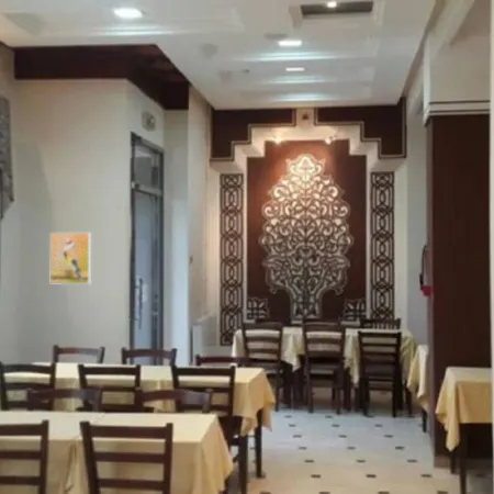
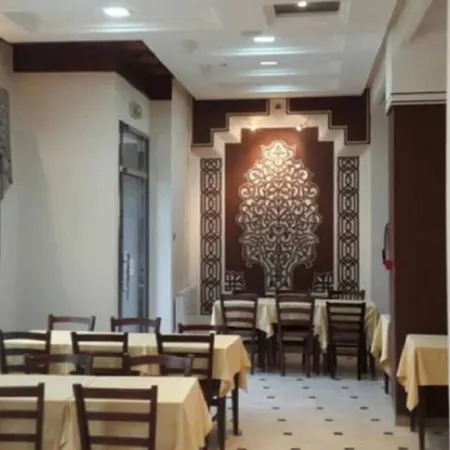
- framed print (70, 258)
